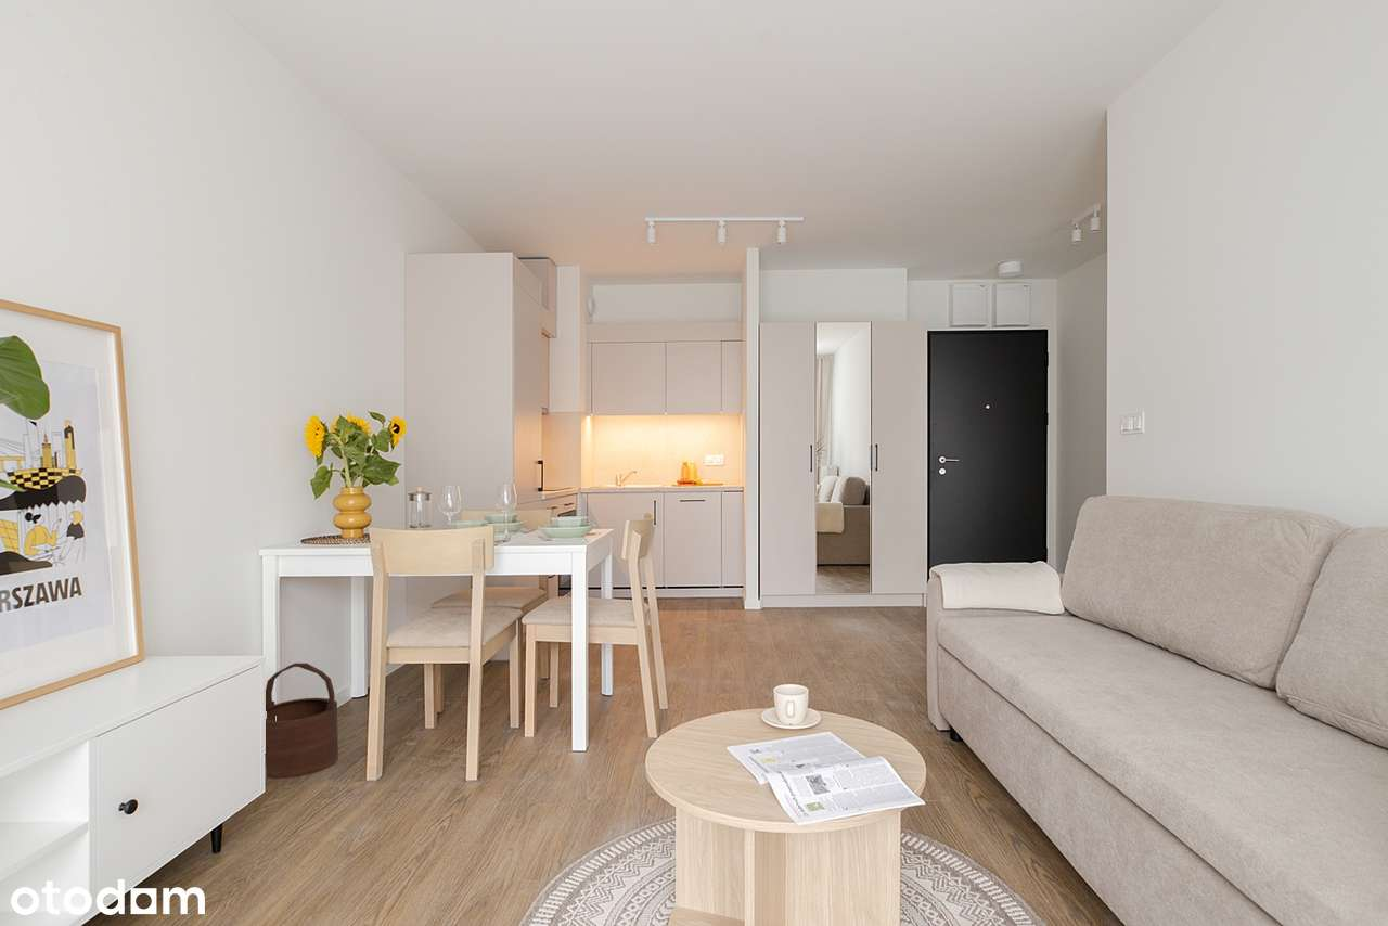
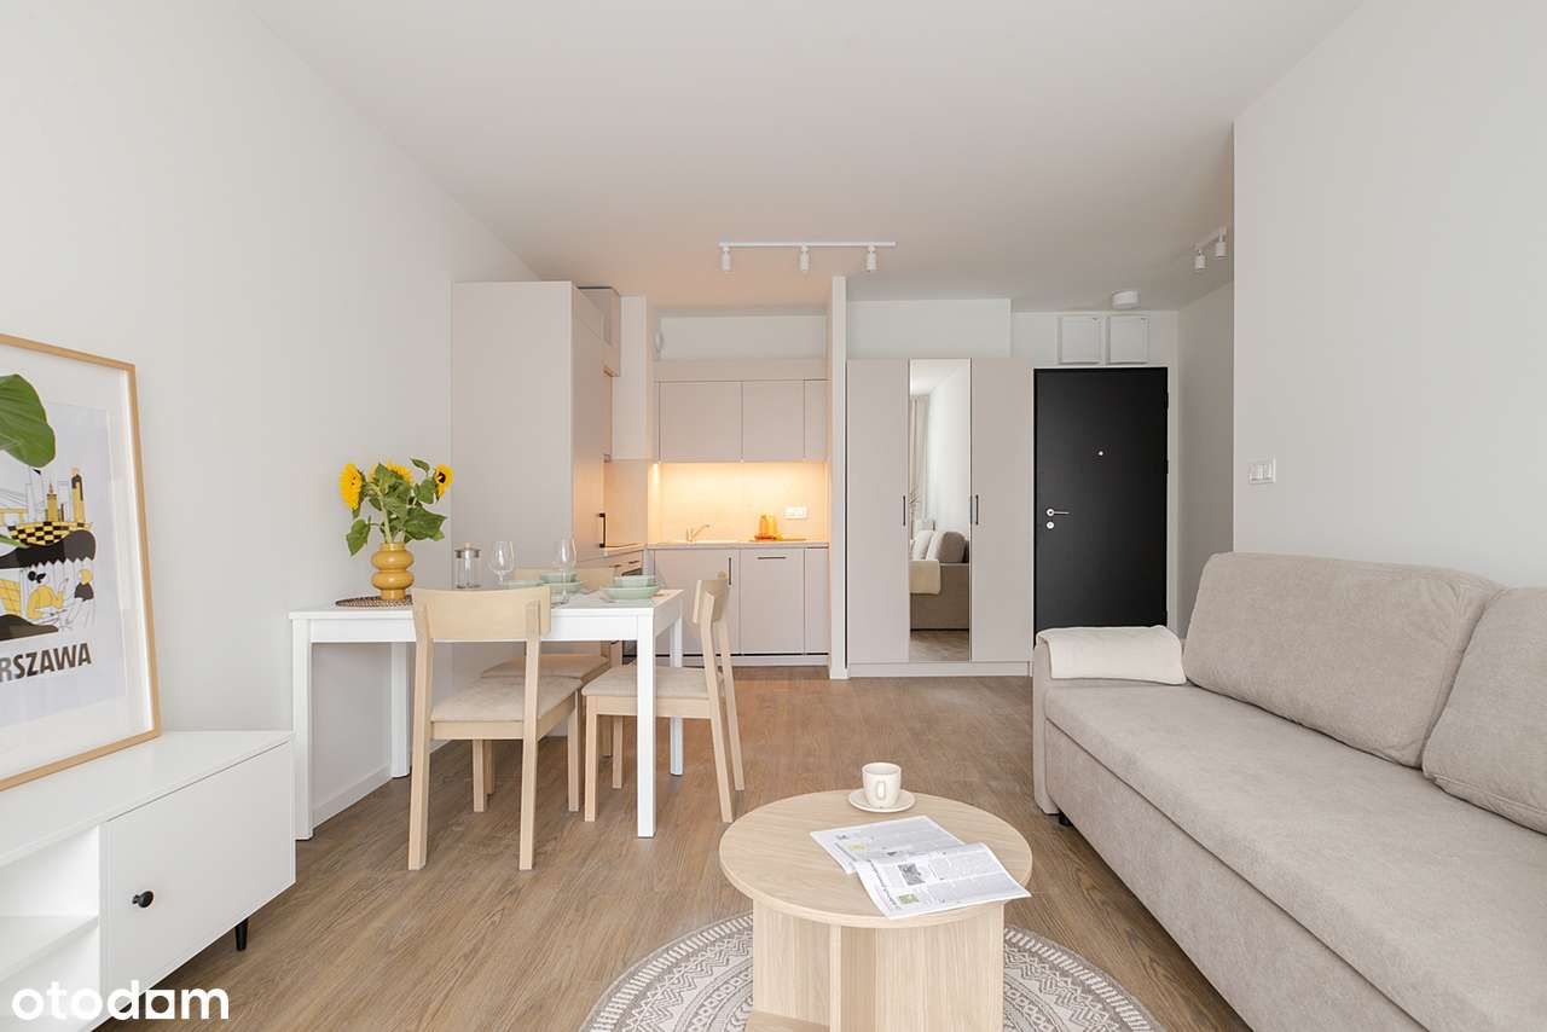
- wooden bucket (297, 715)
